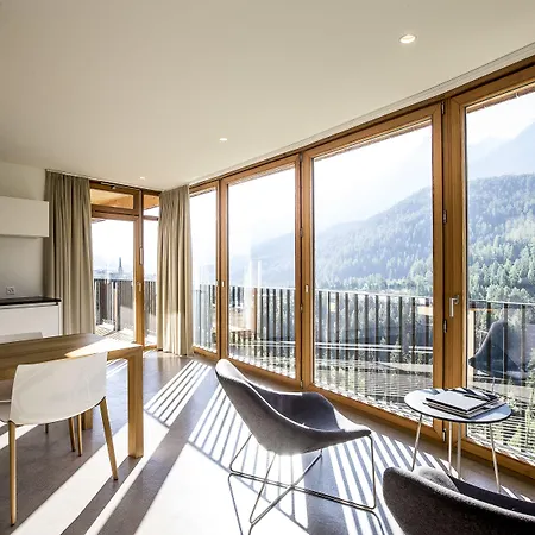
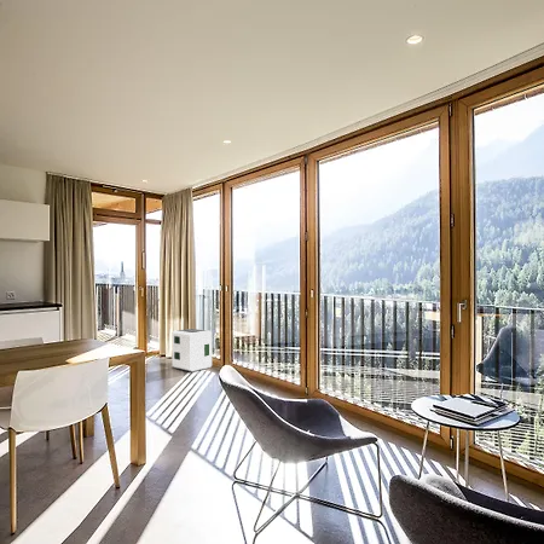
+ air purifier (192, 349)
